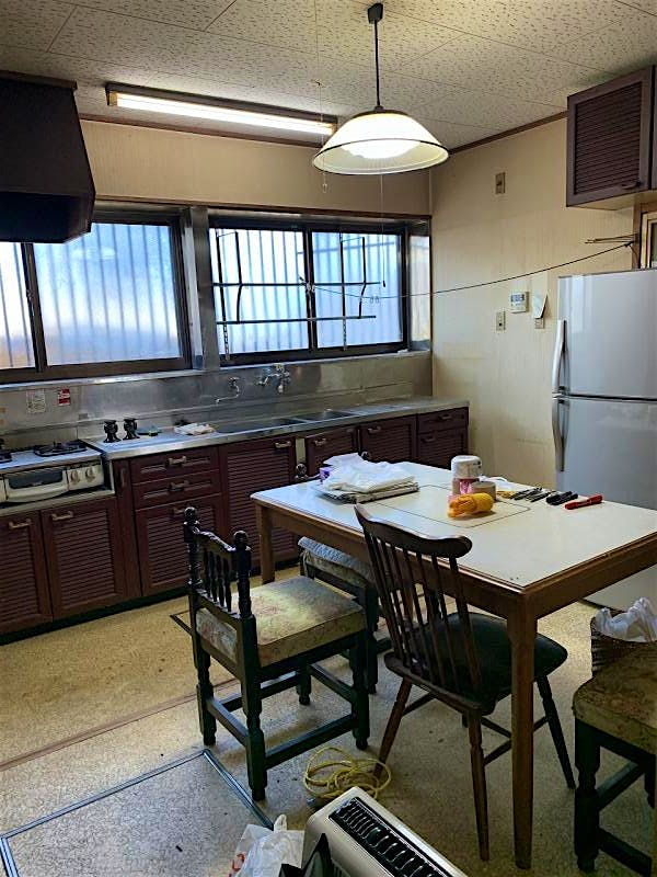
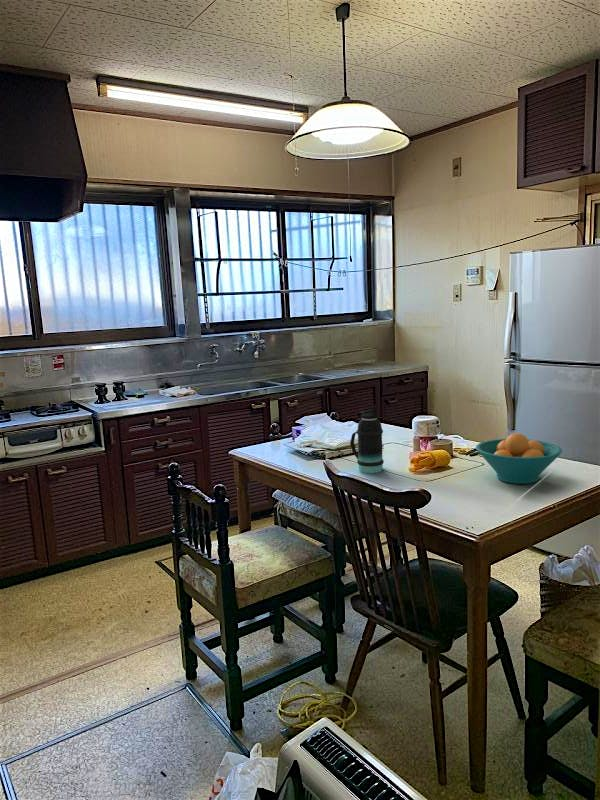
+ fruit bowl (517, 456)
+ bottle (365, 437)
